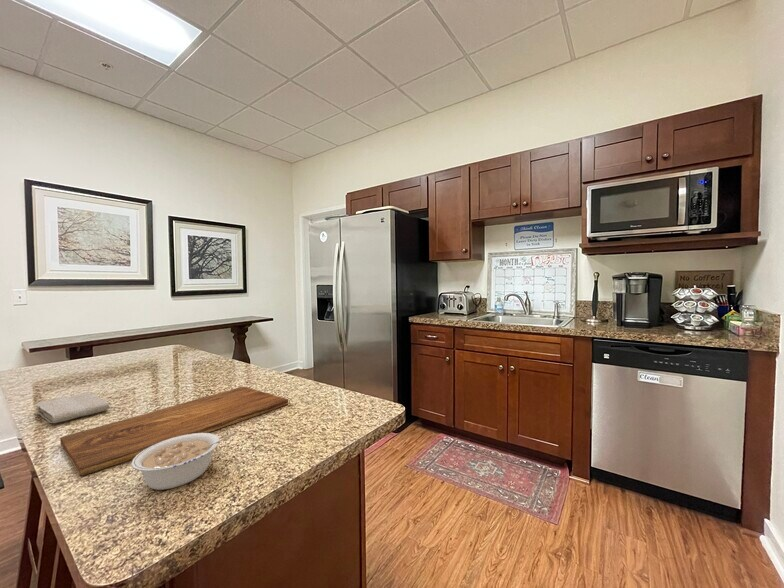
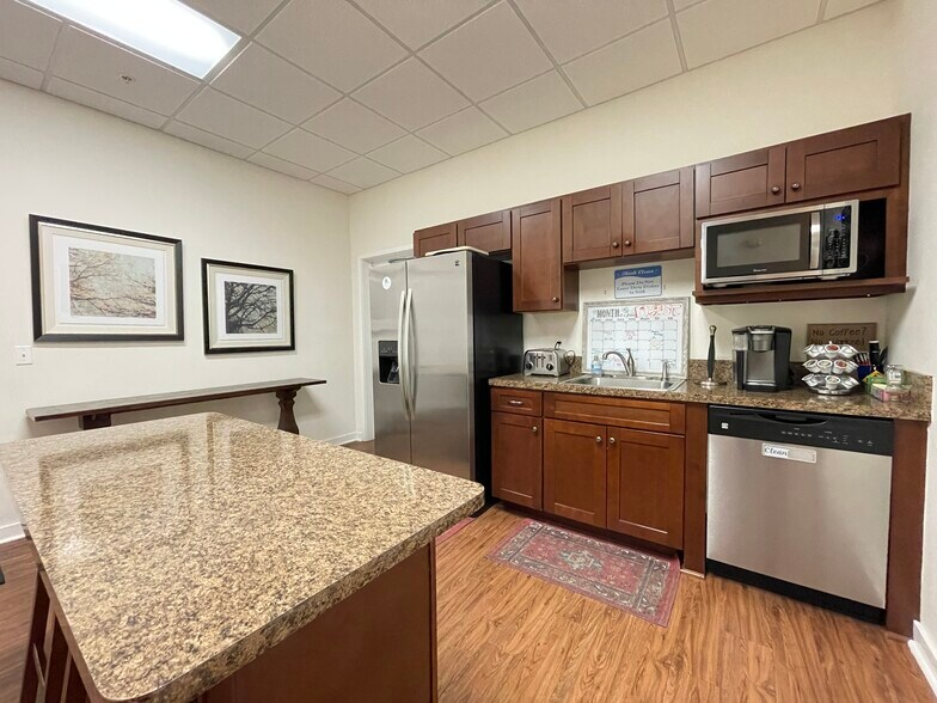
- cutting board (188, 418)
- washcloth (72, 405)
- legume (182, 458)
